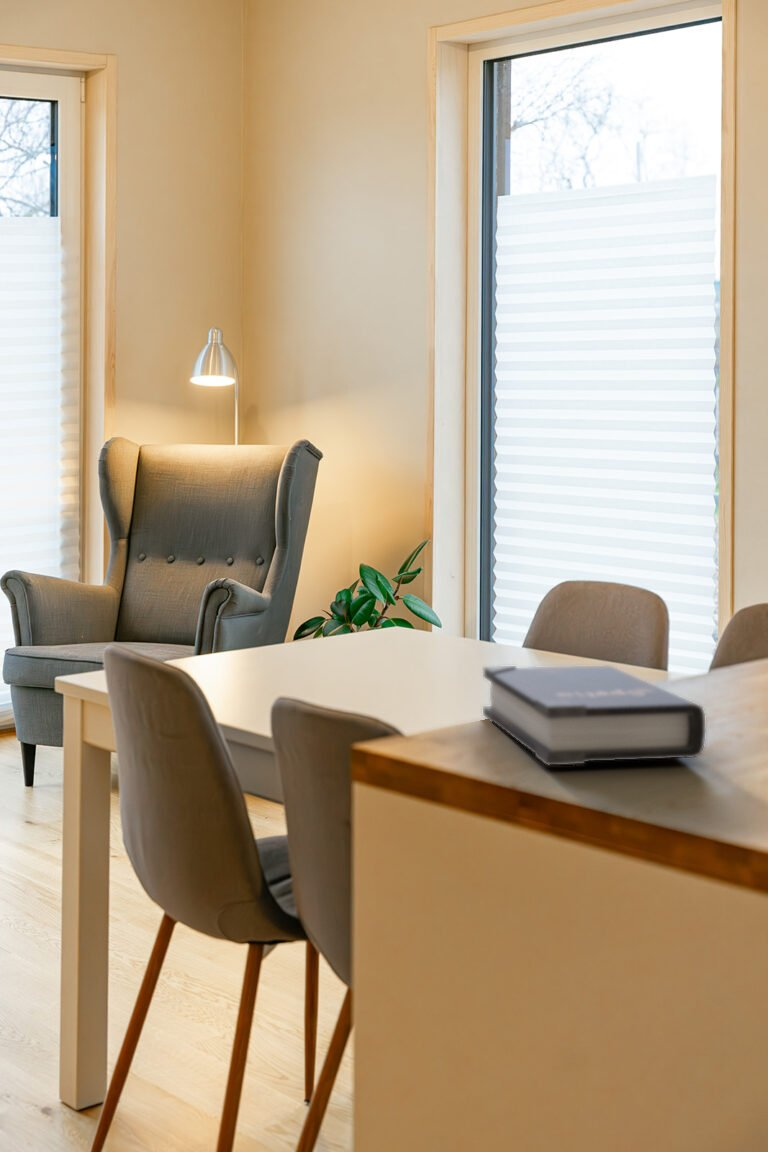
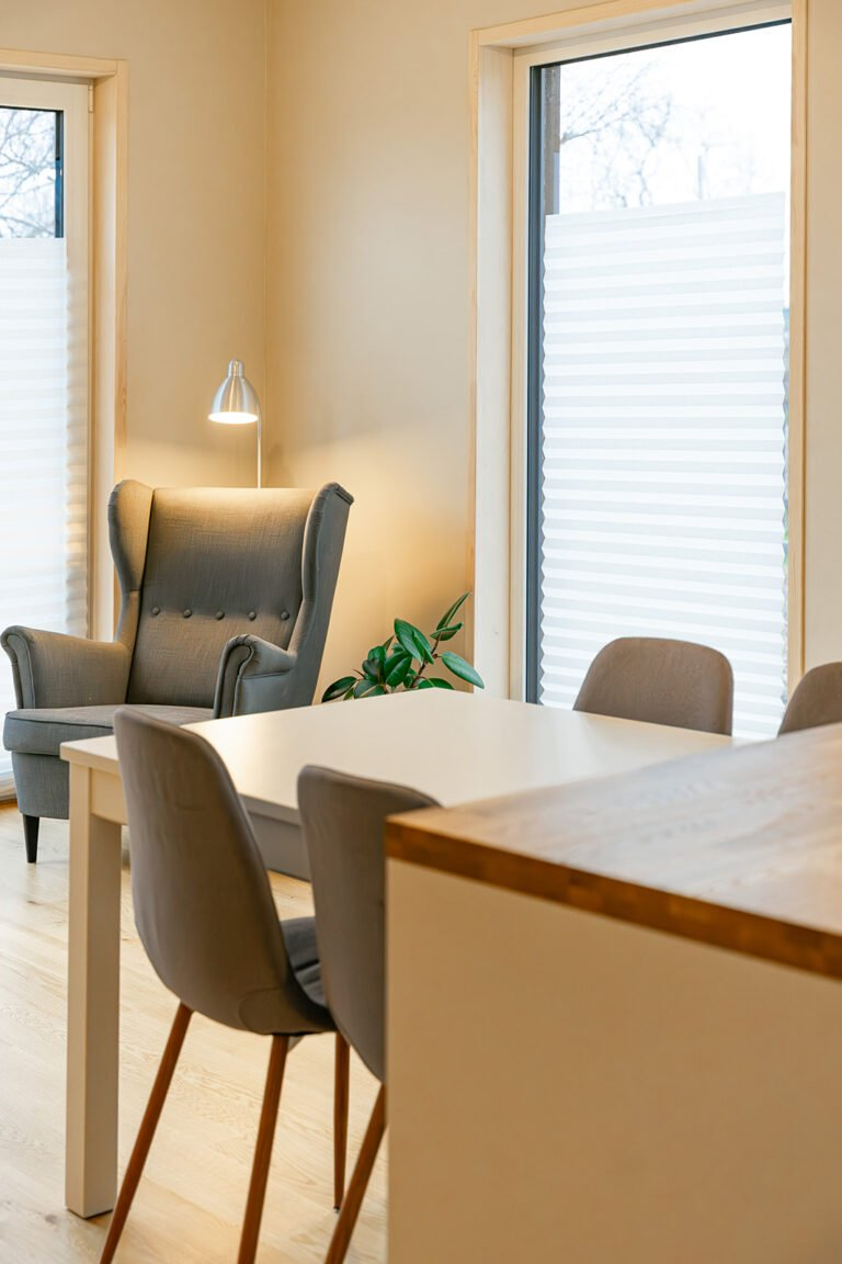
- hardback book (585, 709)
